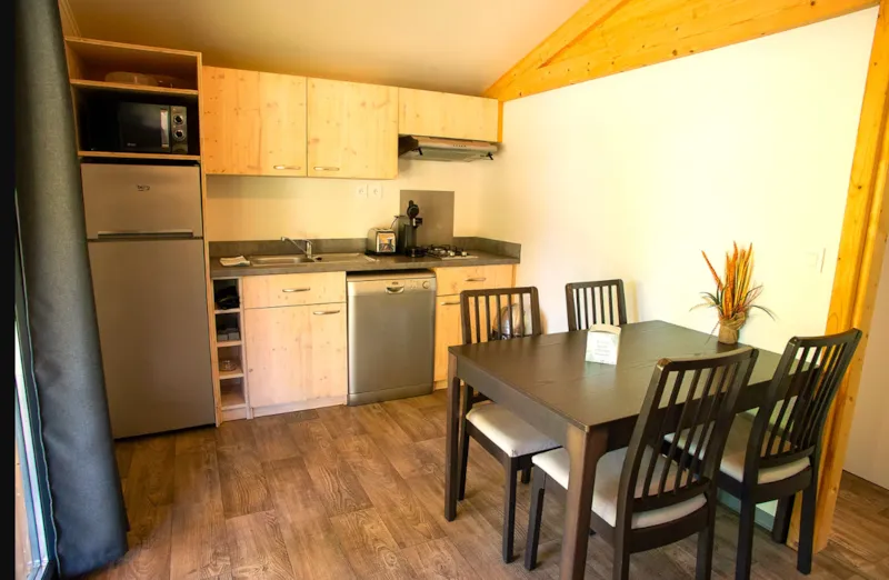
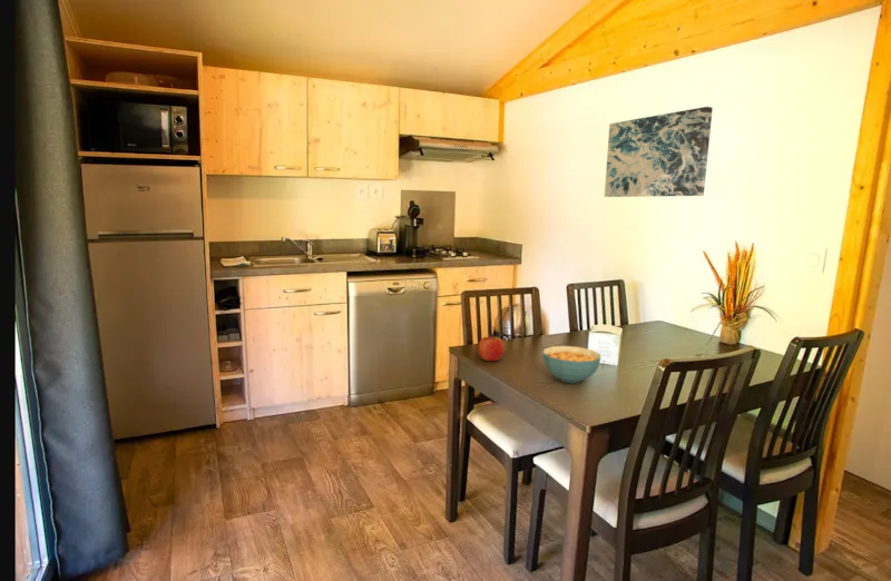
+ fruit (490, 346)
+ cereal bowl (570, 366)
+ wall art (653, 156)
